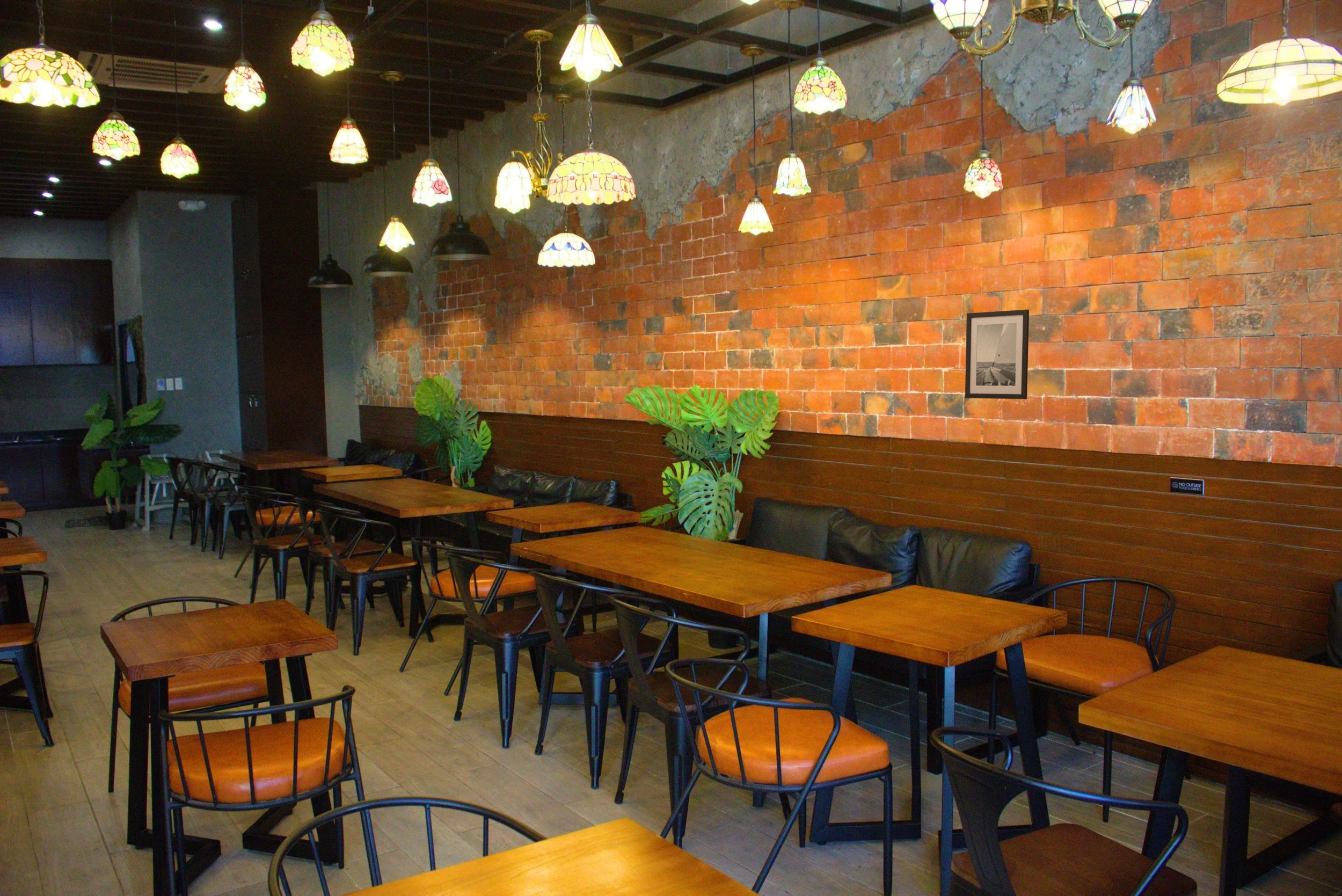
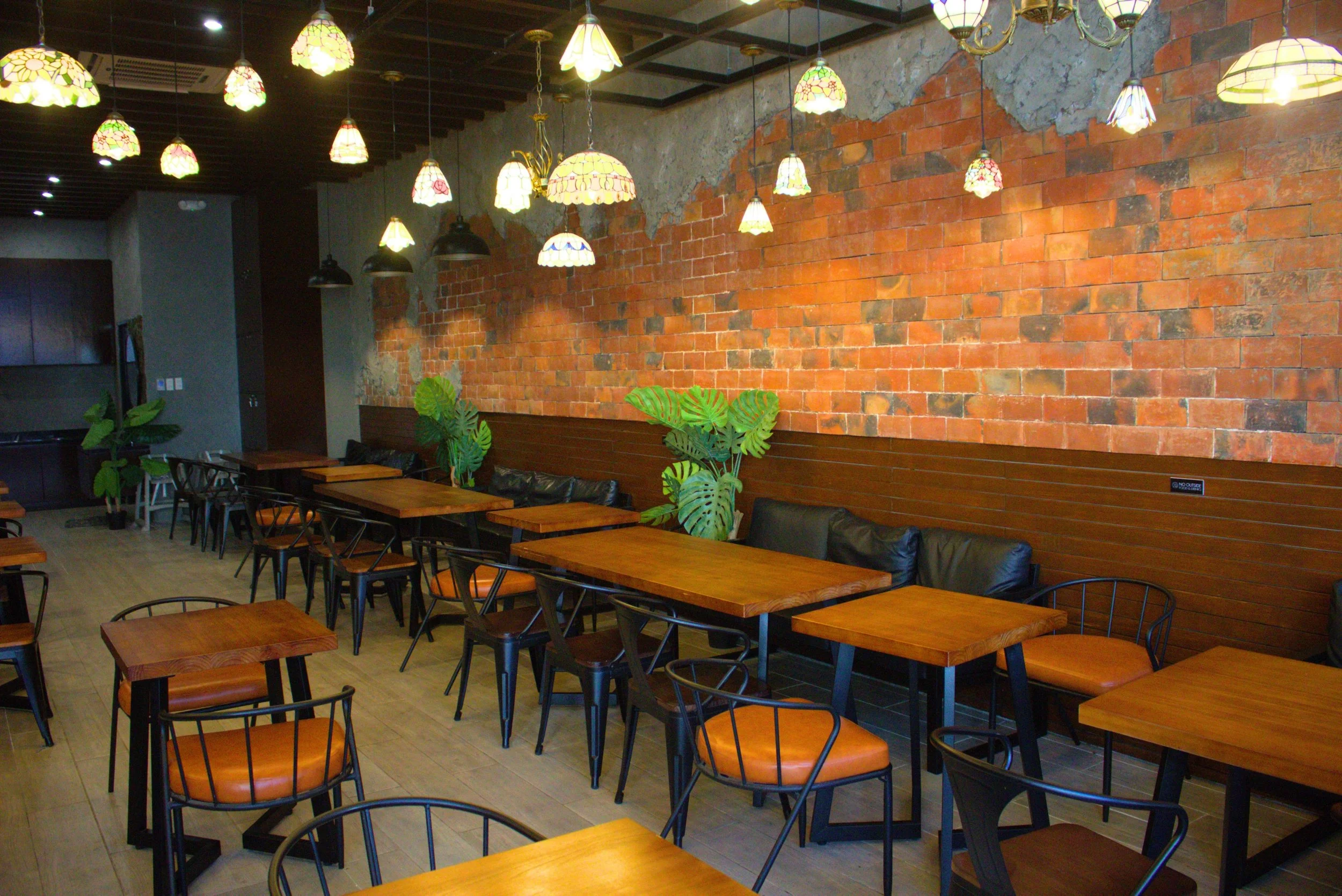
- wall art (996, 355)
